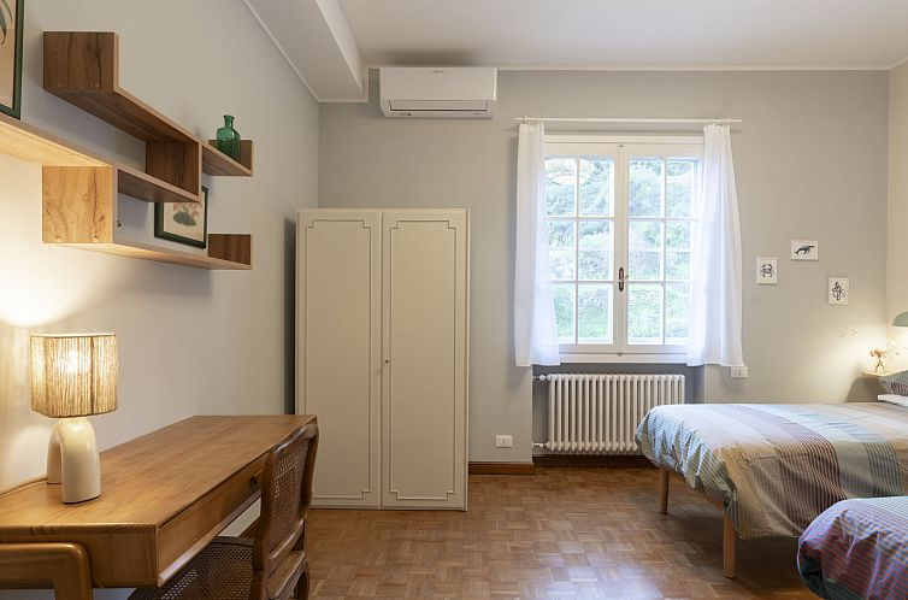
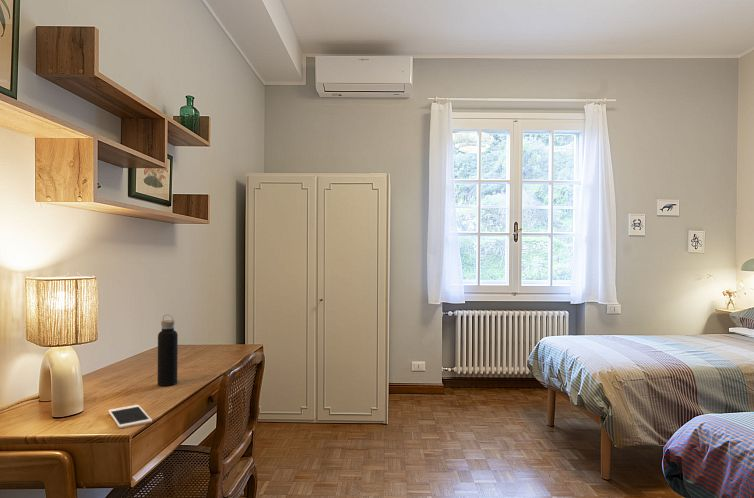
+ cell phone (129, 415)
+ water bottle (167, 349)
